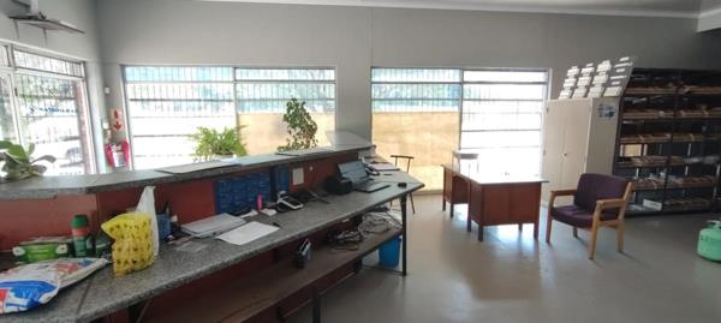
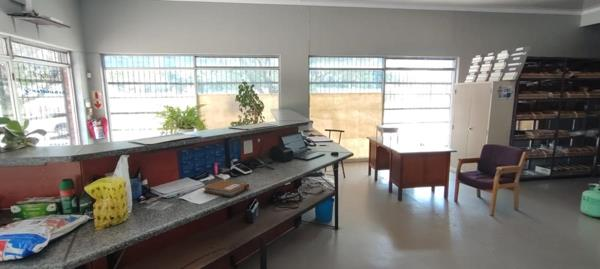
+ notebook (227, 187)
